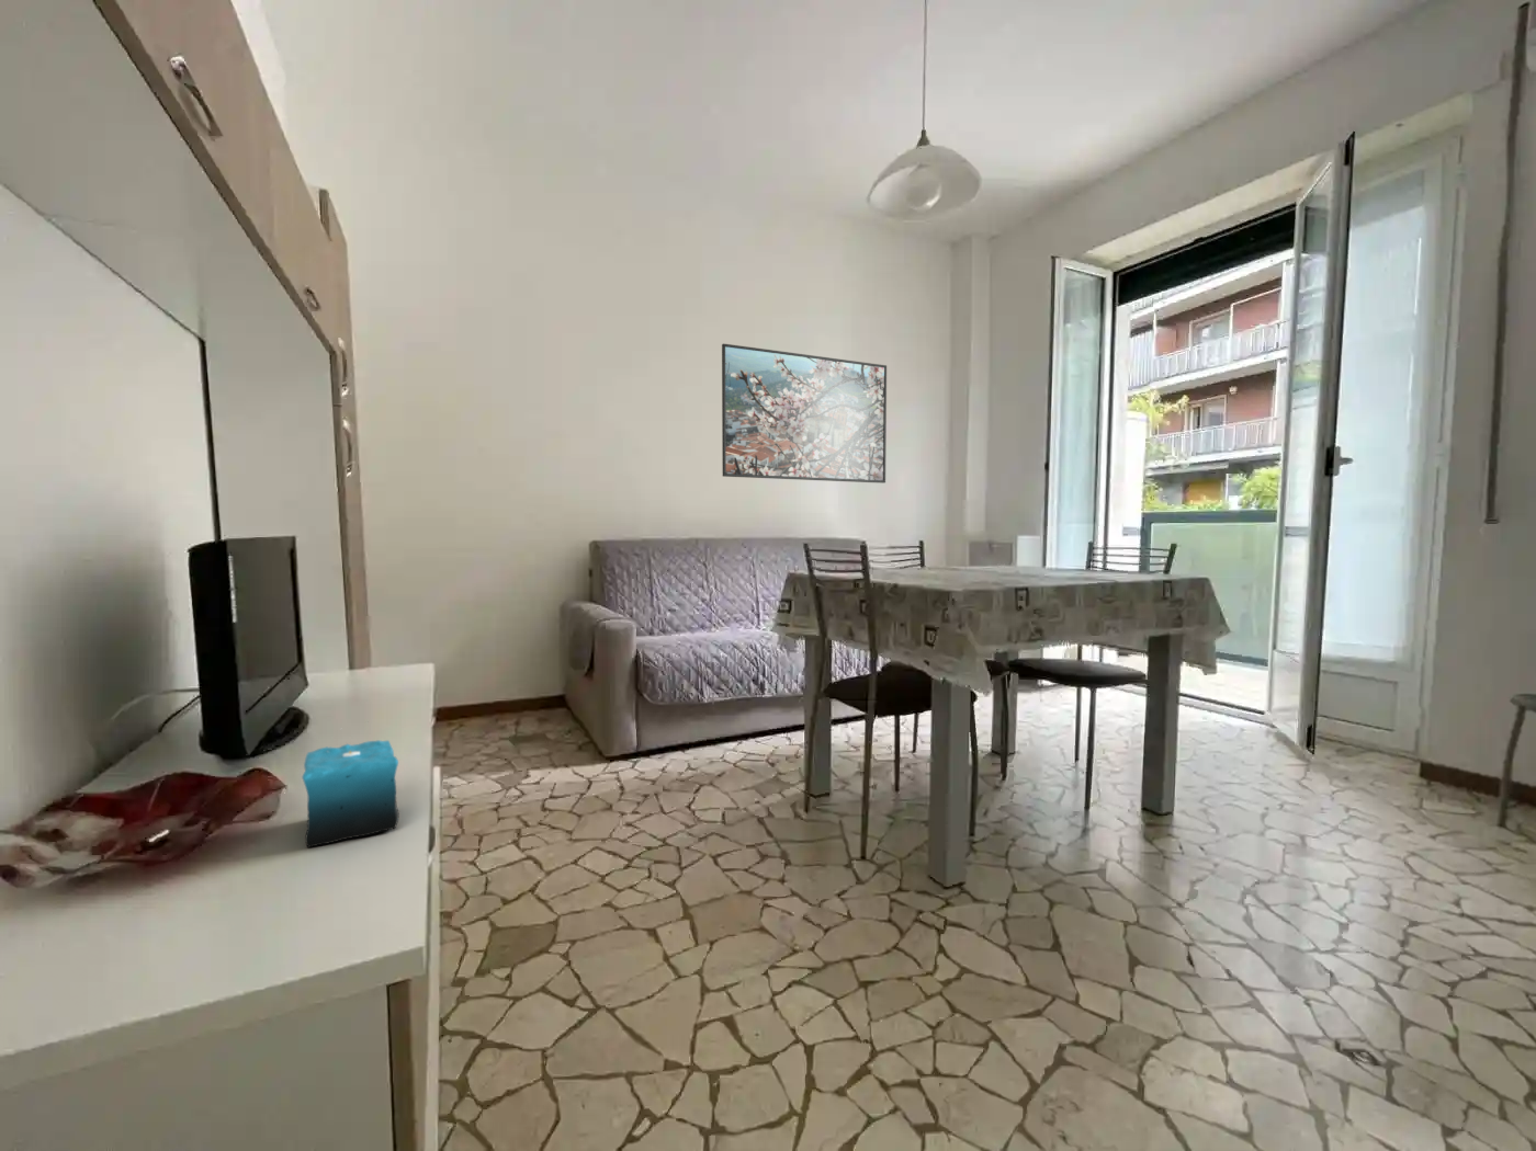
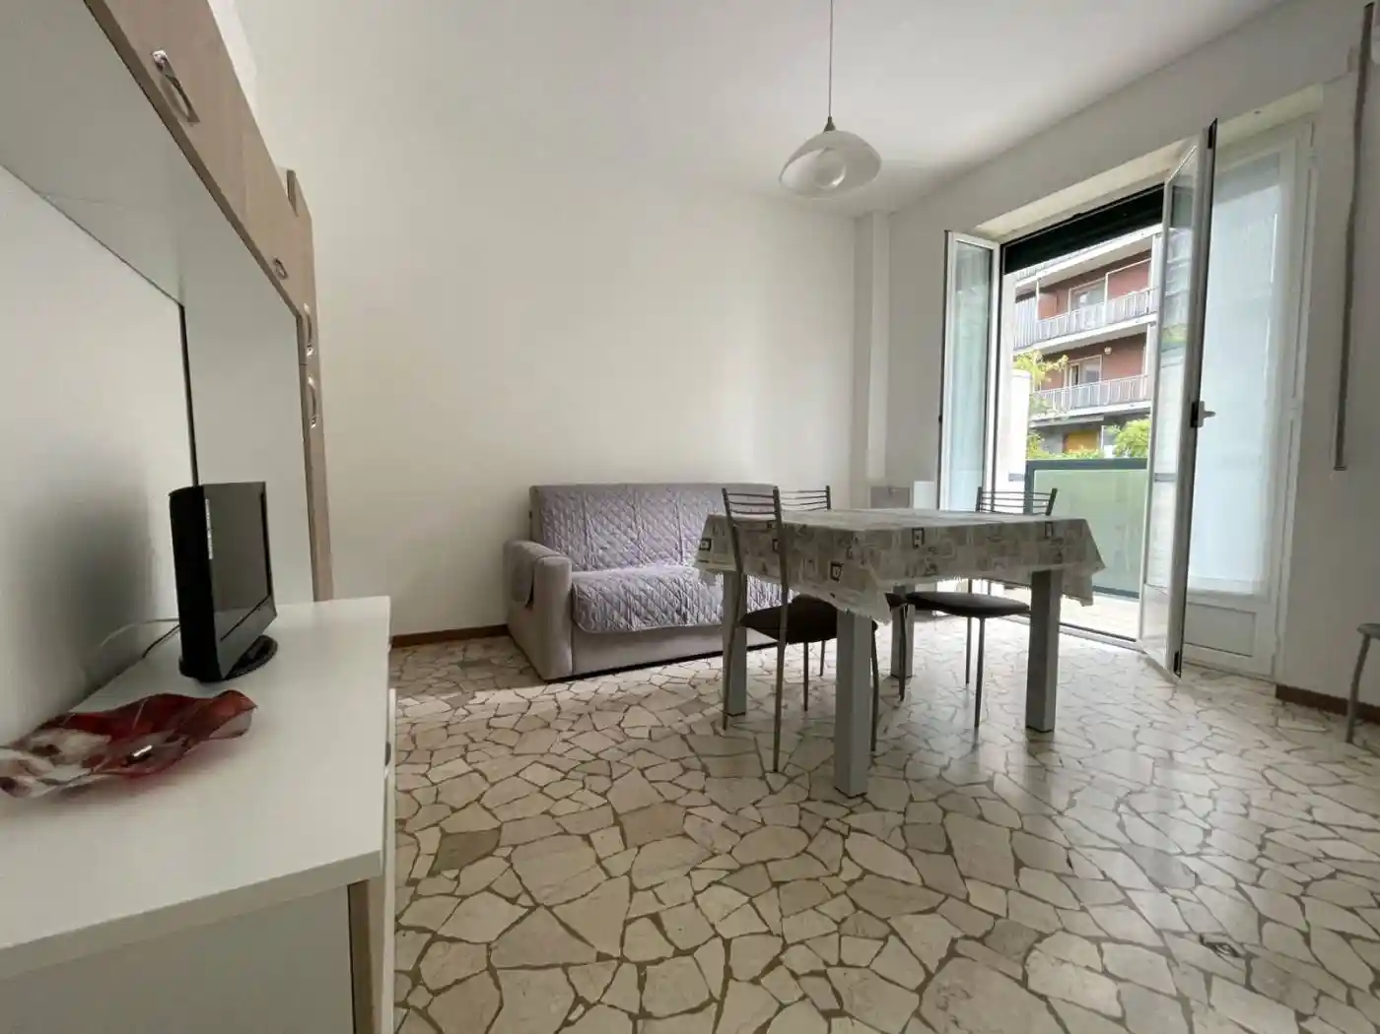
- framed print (809, 417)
- candle (351, 774)
